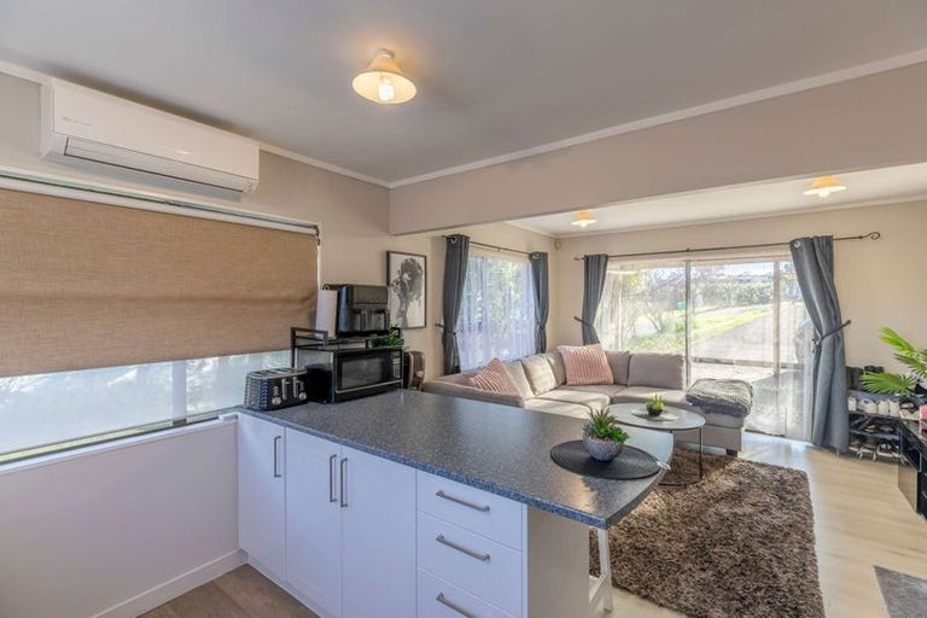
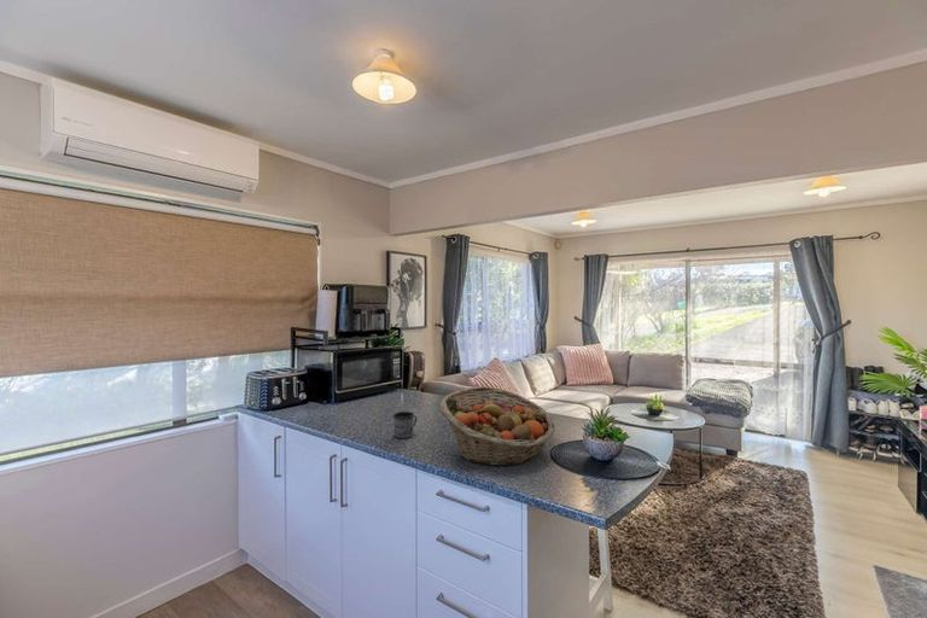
+ mug (406, 424)
+ fruit basket (497, 422)
